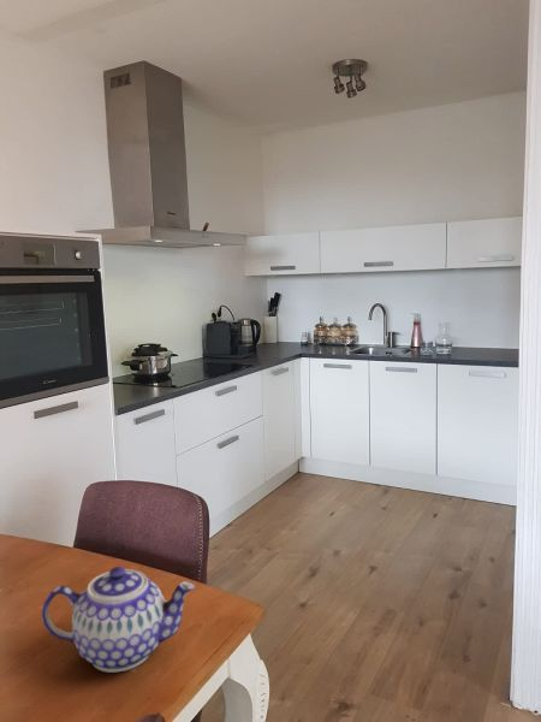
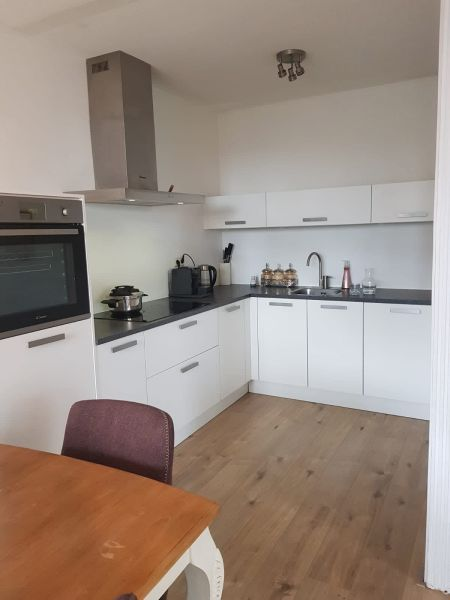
- teapot (119, 610)
